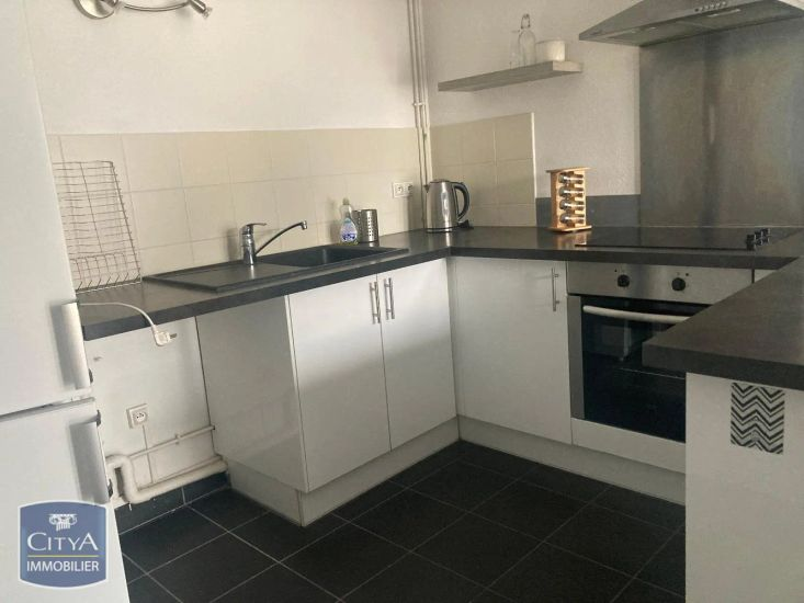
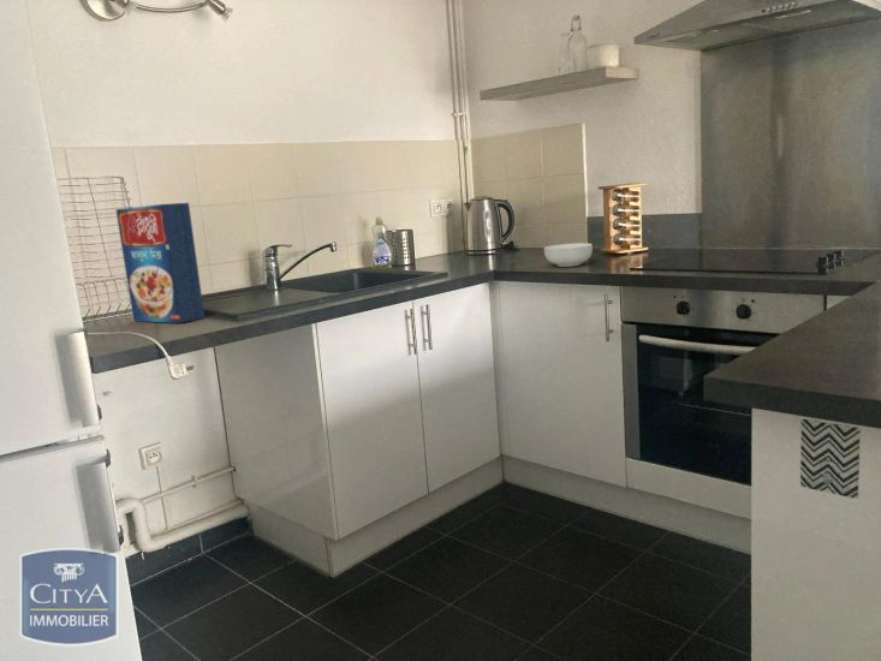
+ cereal box (160, 263)
+ cereal bowl (569, 255)
